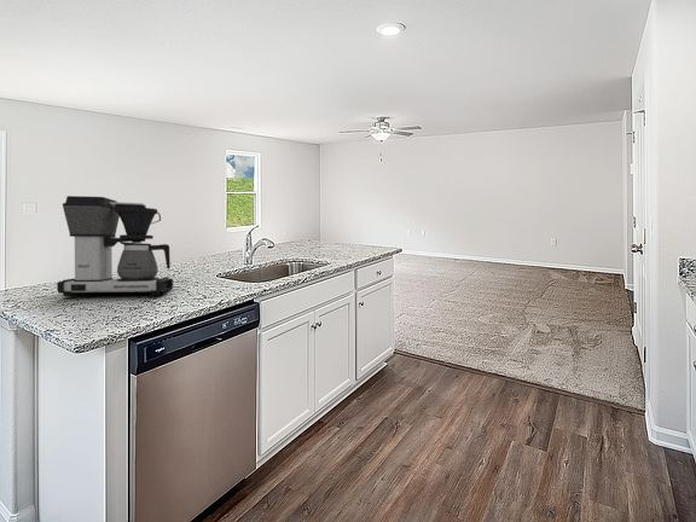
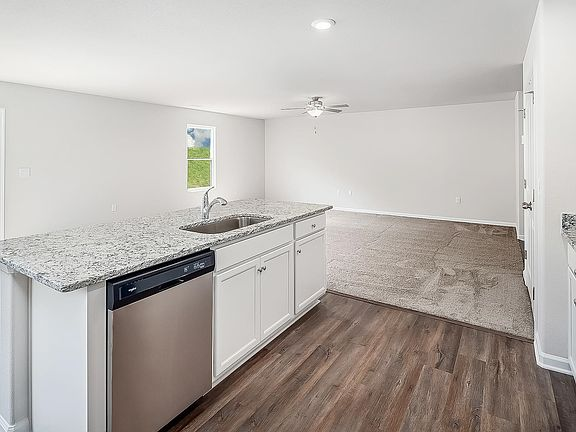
- coffee maker (121, 243)
